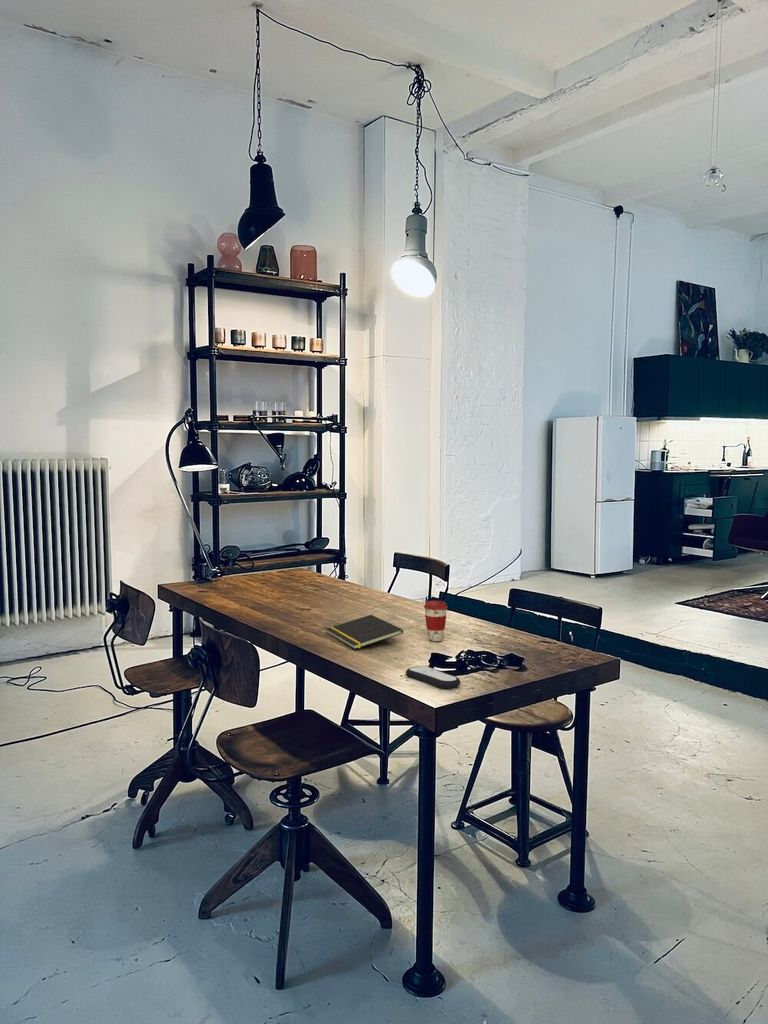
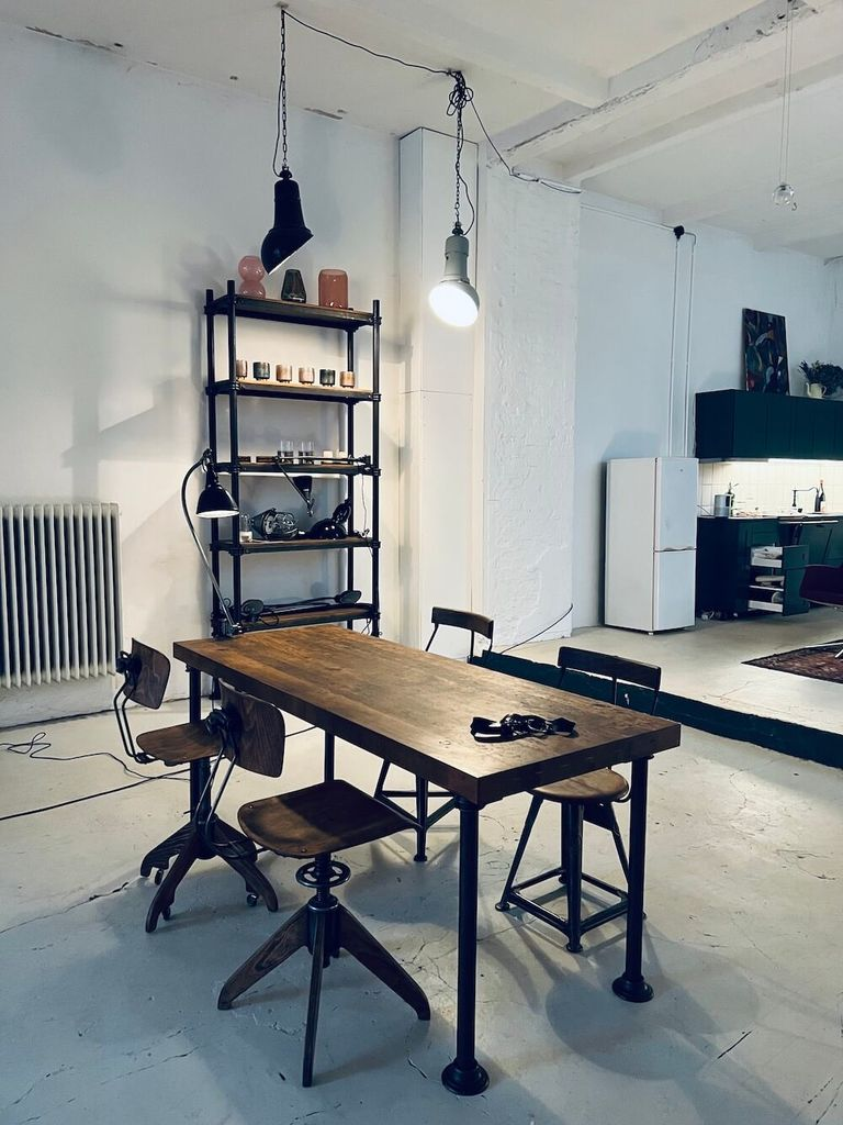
- coffee cup (435, 621)
- remote control (433, 676)
- notepad (363, 631)
